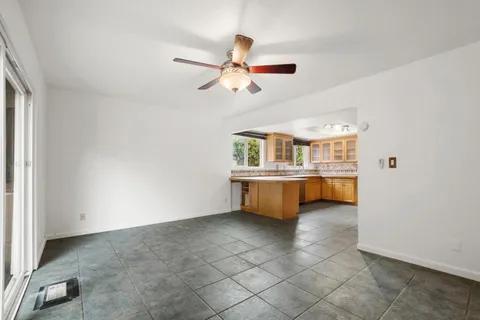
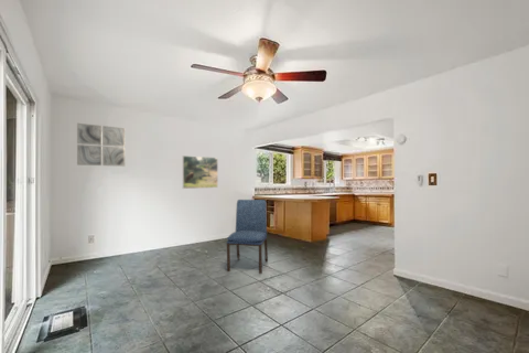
+ wall art (102, 145)
+ dining chair (248, 233)
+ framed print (201, 172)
